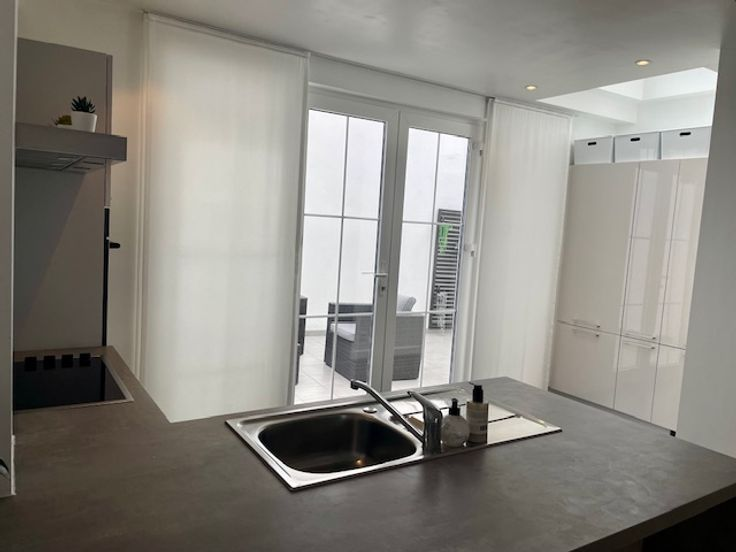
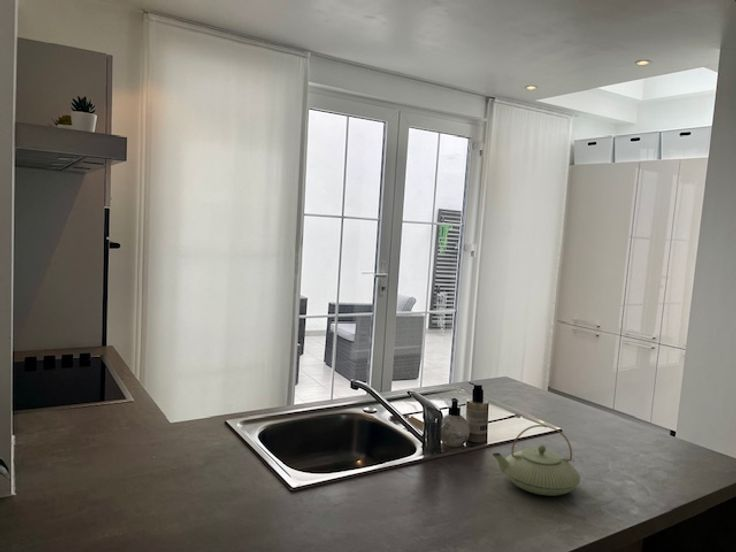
+ teapot (536, 454)
